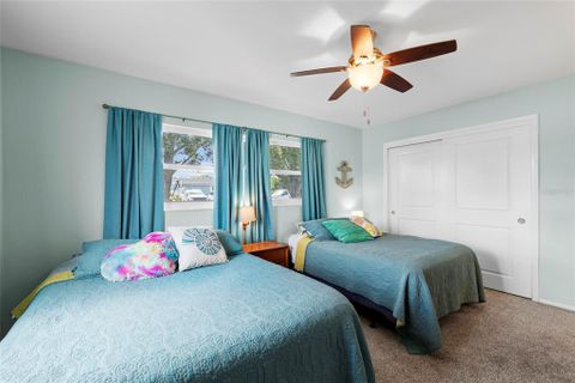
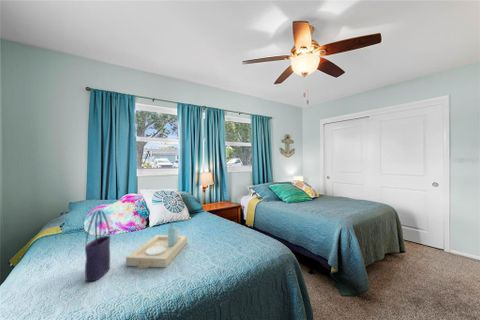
+ serving tray (160, 239)
+ tote bag (98, 242)
